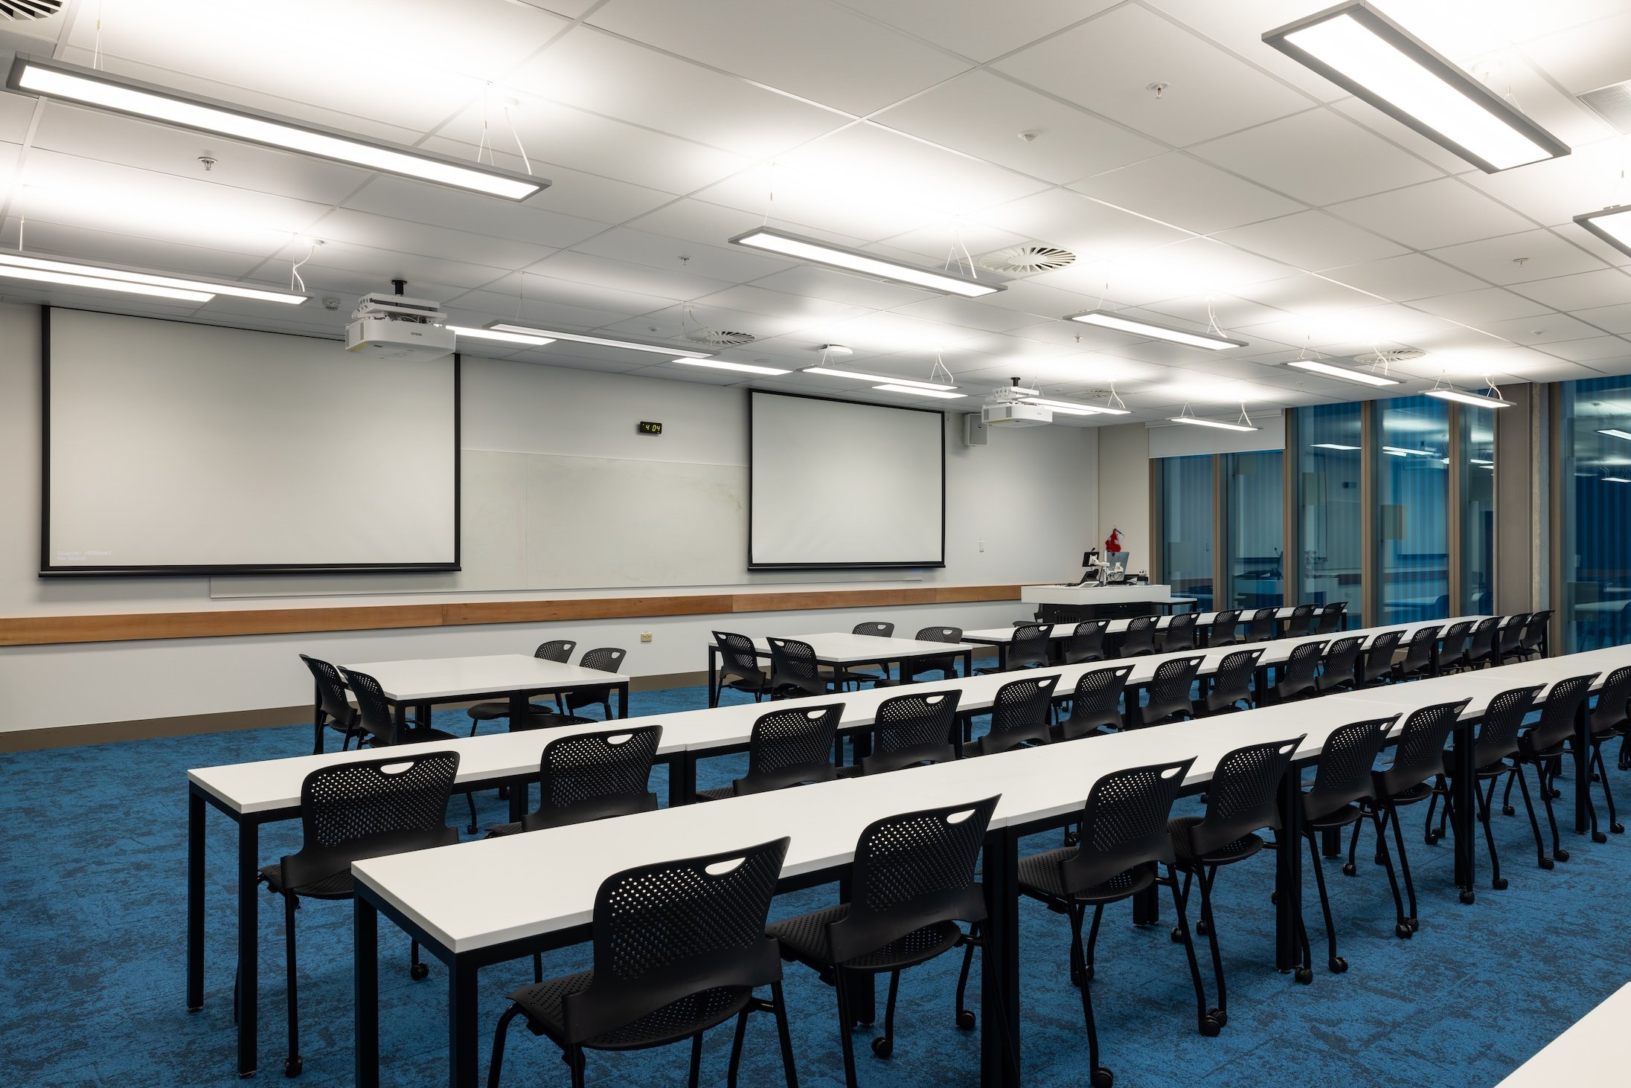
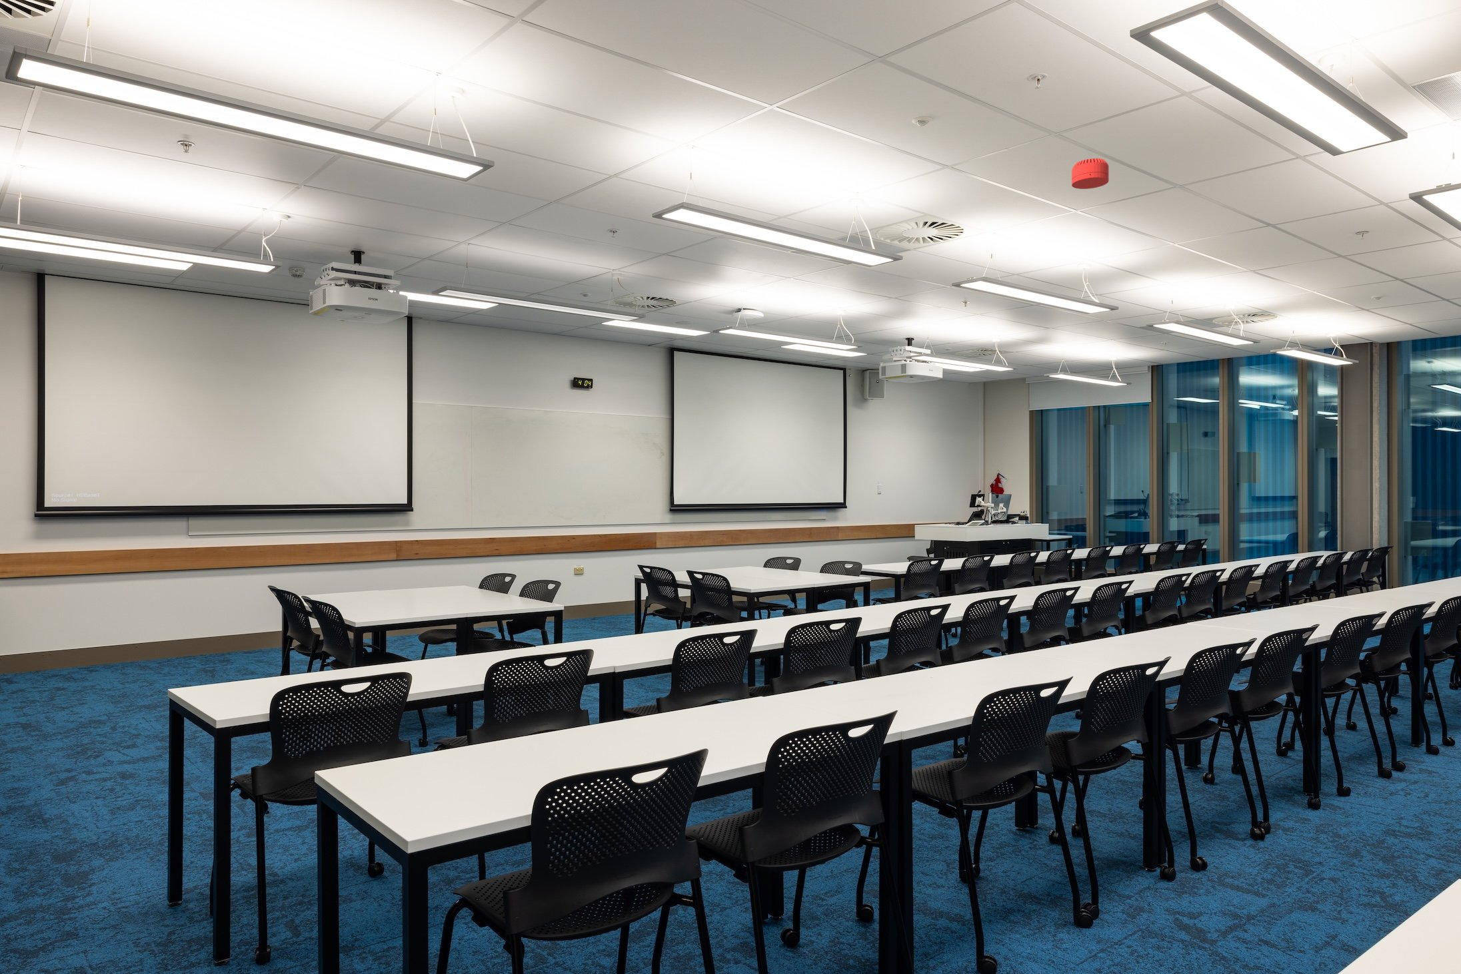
+ smoke detector (1090, 173)
